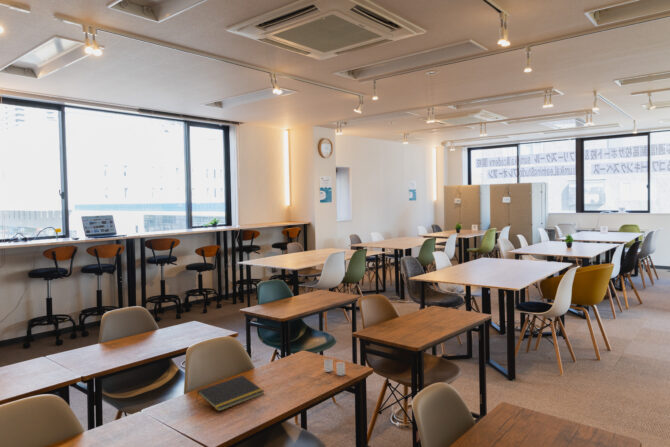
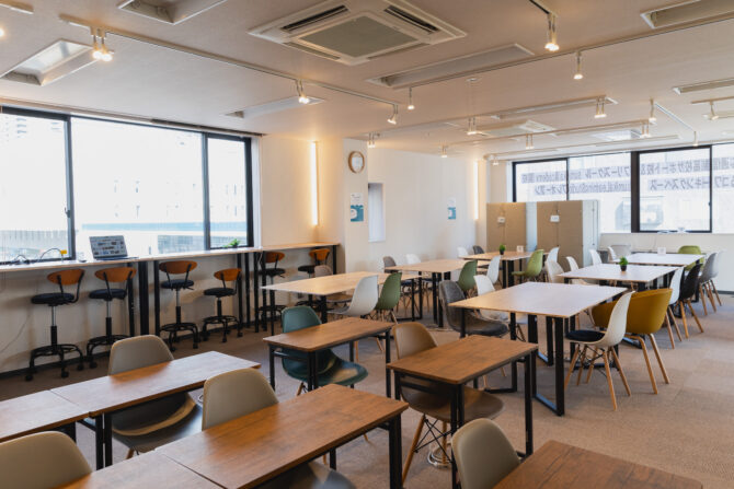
- notepad (231, 392)
- drinking glass (332, 367)
